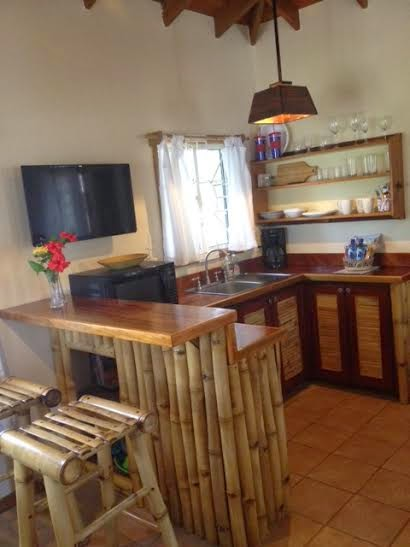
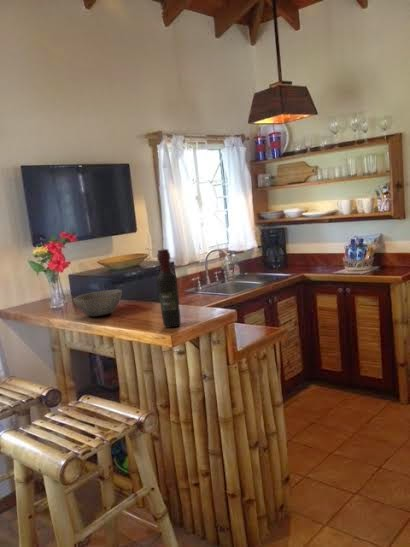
+ bowl (98, 303)
+ wine bottle (167, 288)
